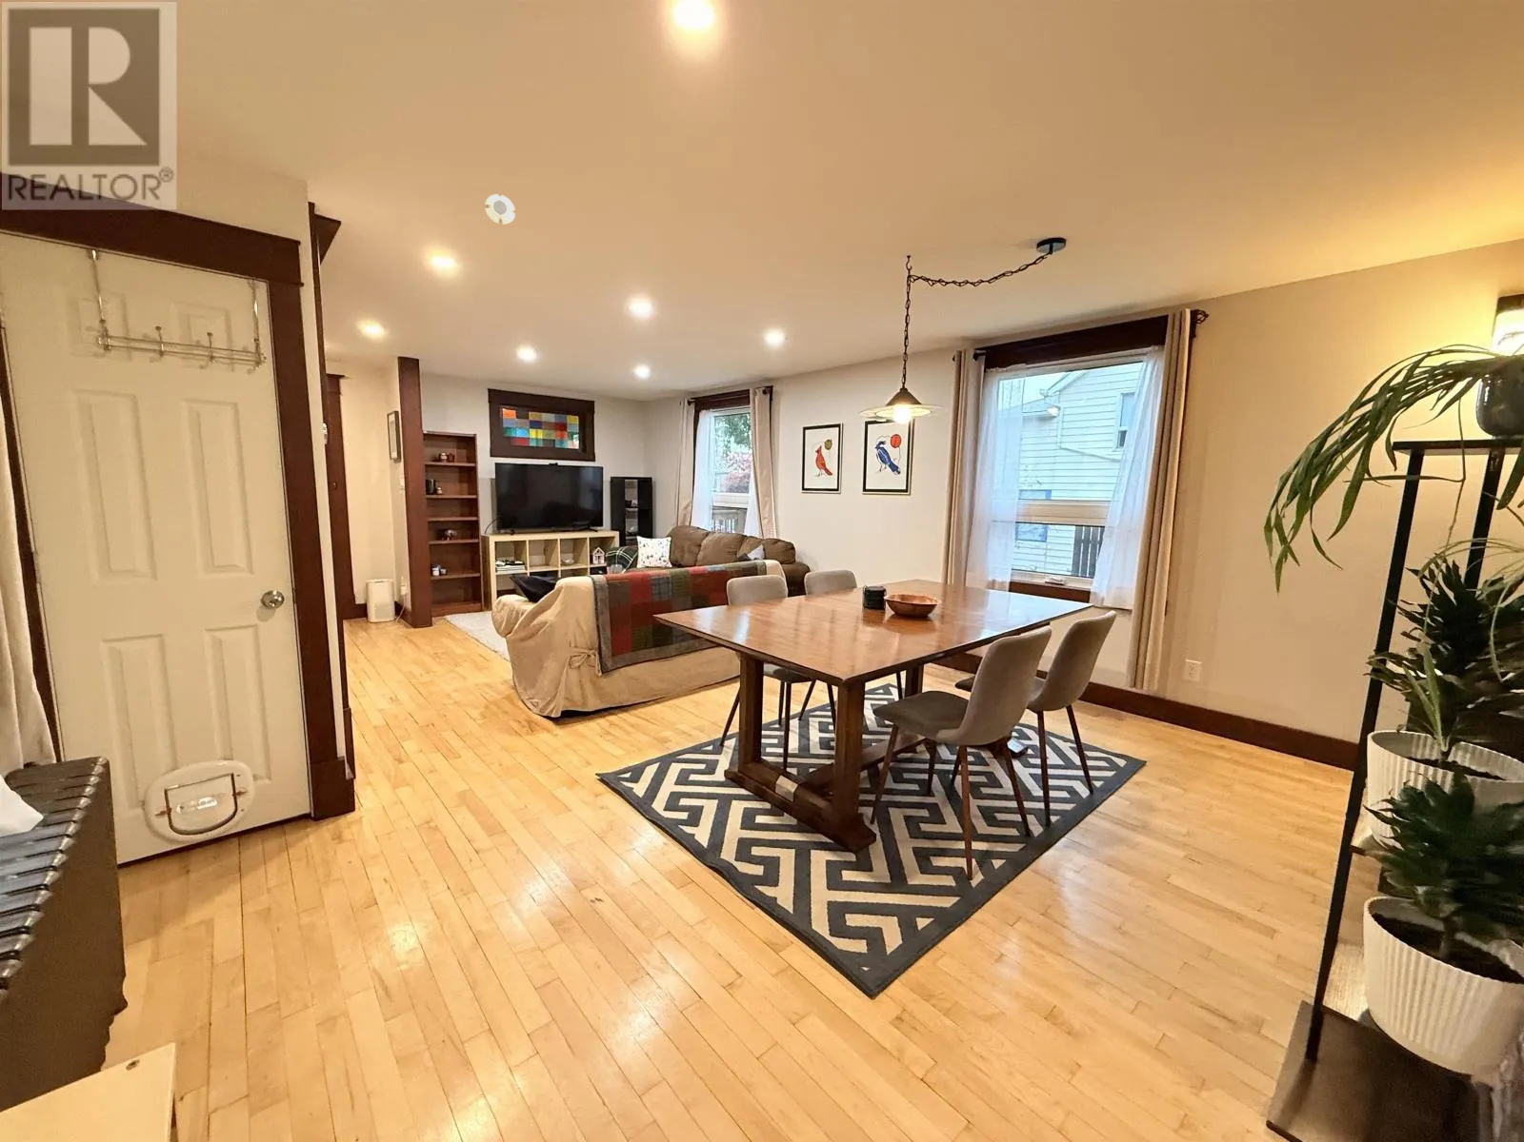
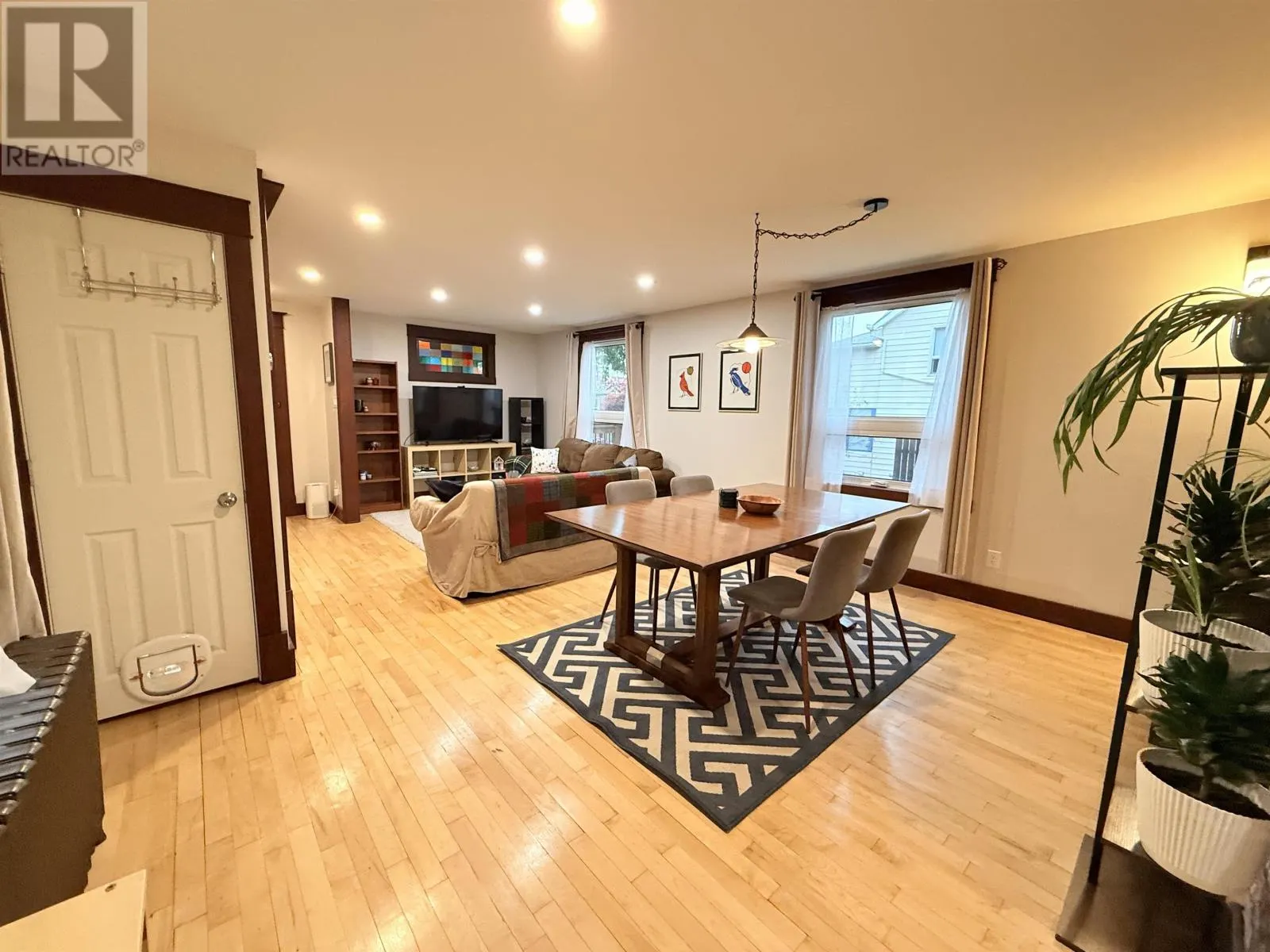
- smoke detector (500, 209)
